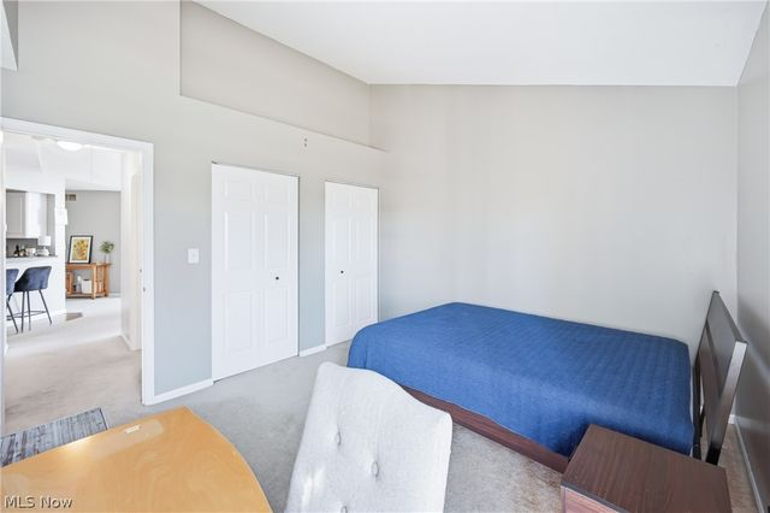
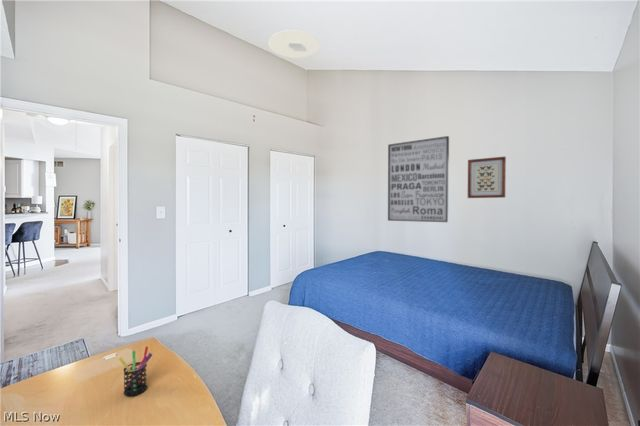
+ wall art (486, 178)
+ ceiling light (294, 42)
+ wall art (416, 181)
+ pen holder (136, 368)
